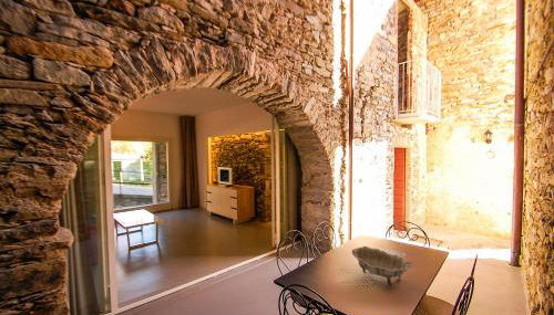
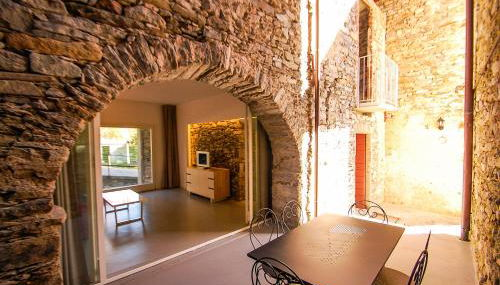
- decorative bowl (380, 266)
